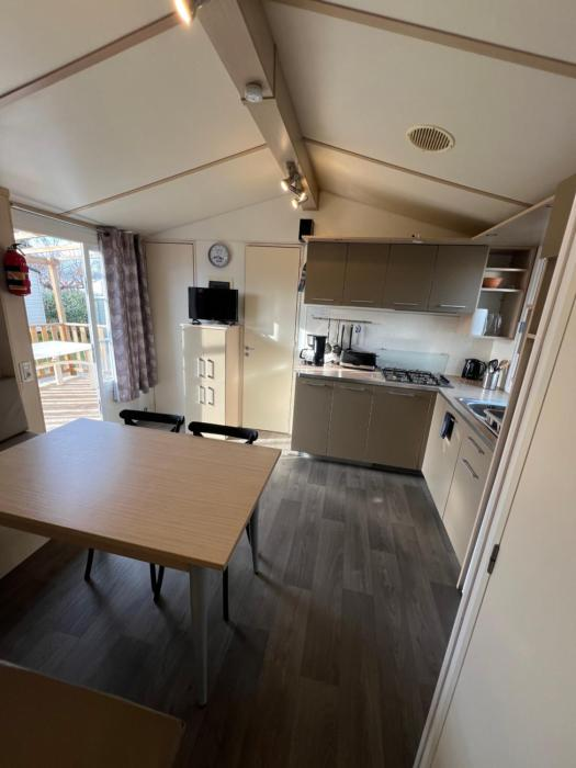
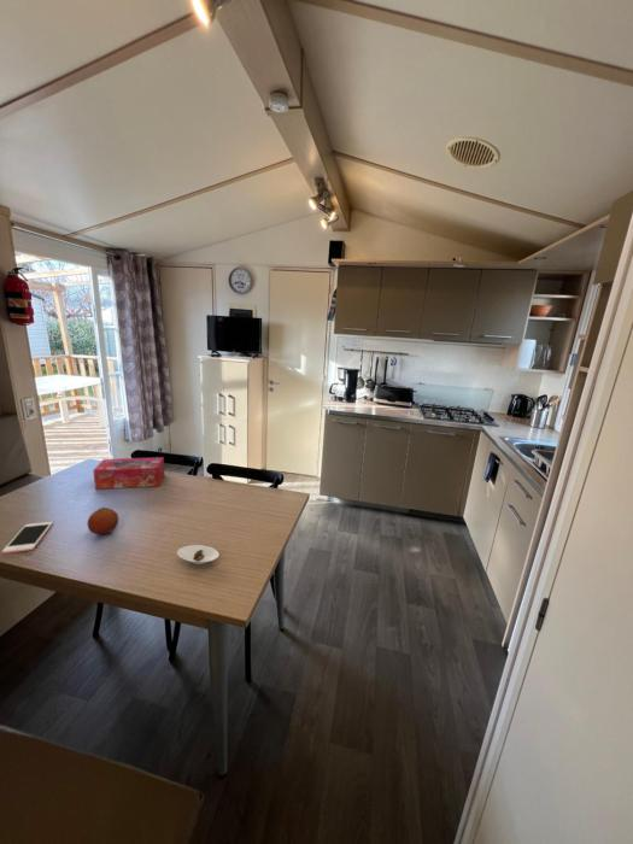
+ fruit (102, 520)
+ saucer (198, 556)
+ cell phone (29, 535)
+ tissue box (130, 471)
